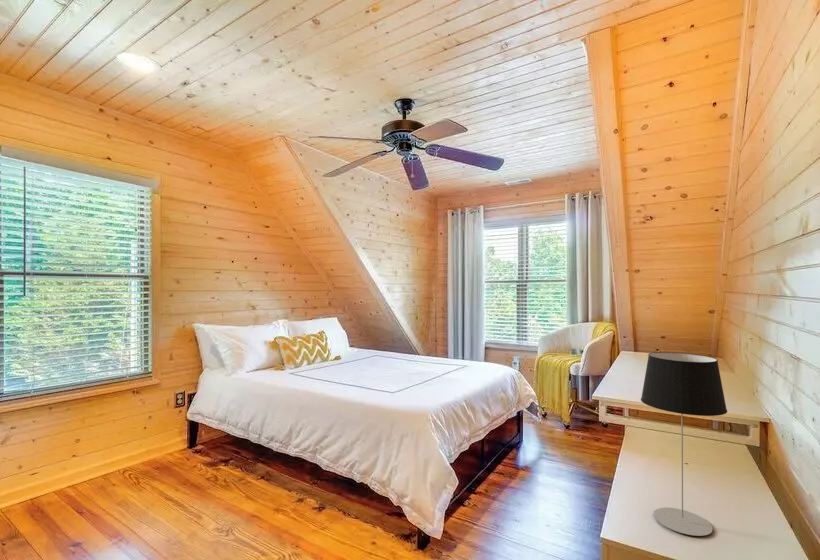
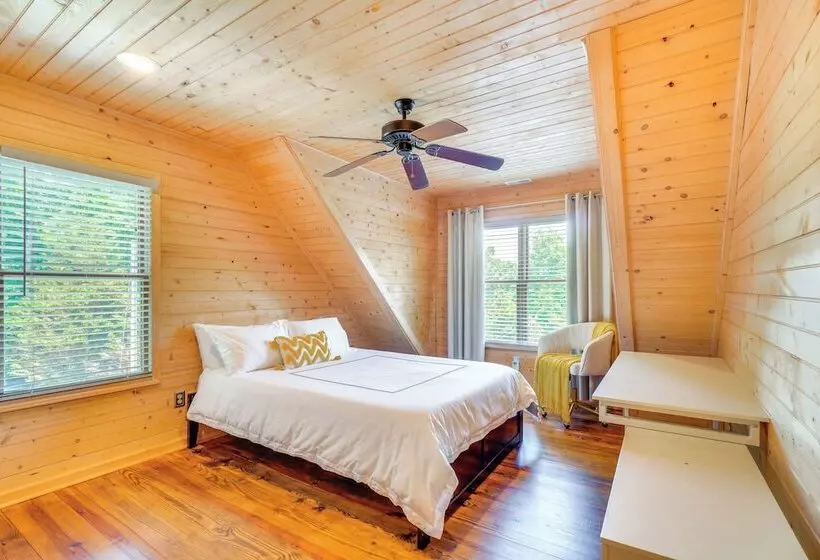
- table lamp (682, 439)
